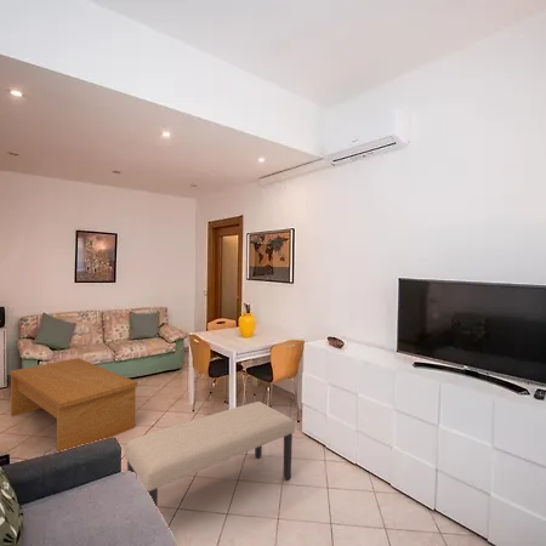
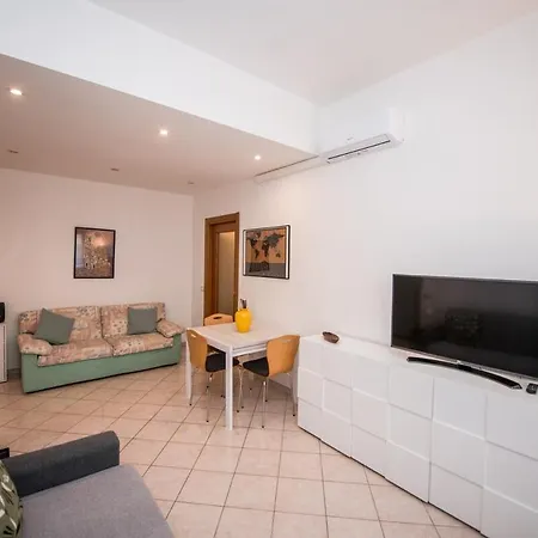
- bench (215, 459)
- coffee table (70, 398)
